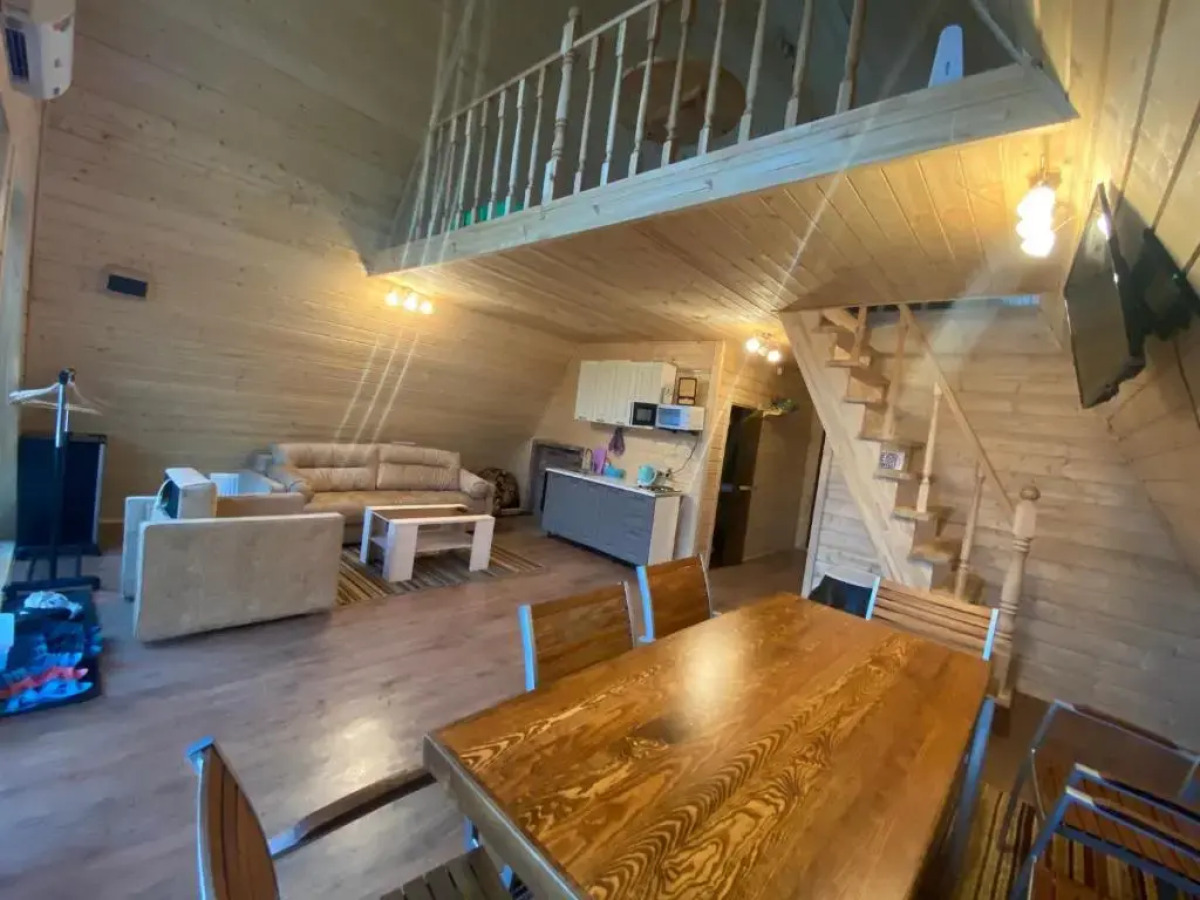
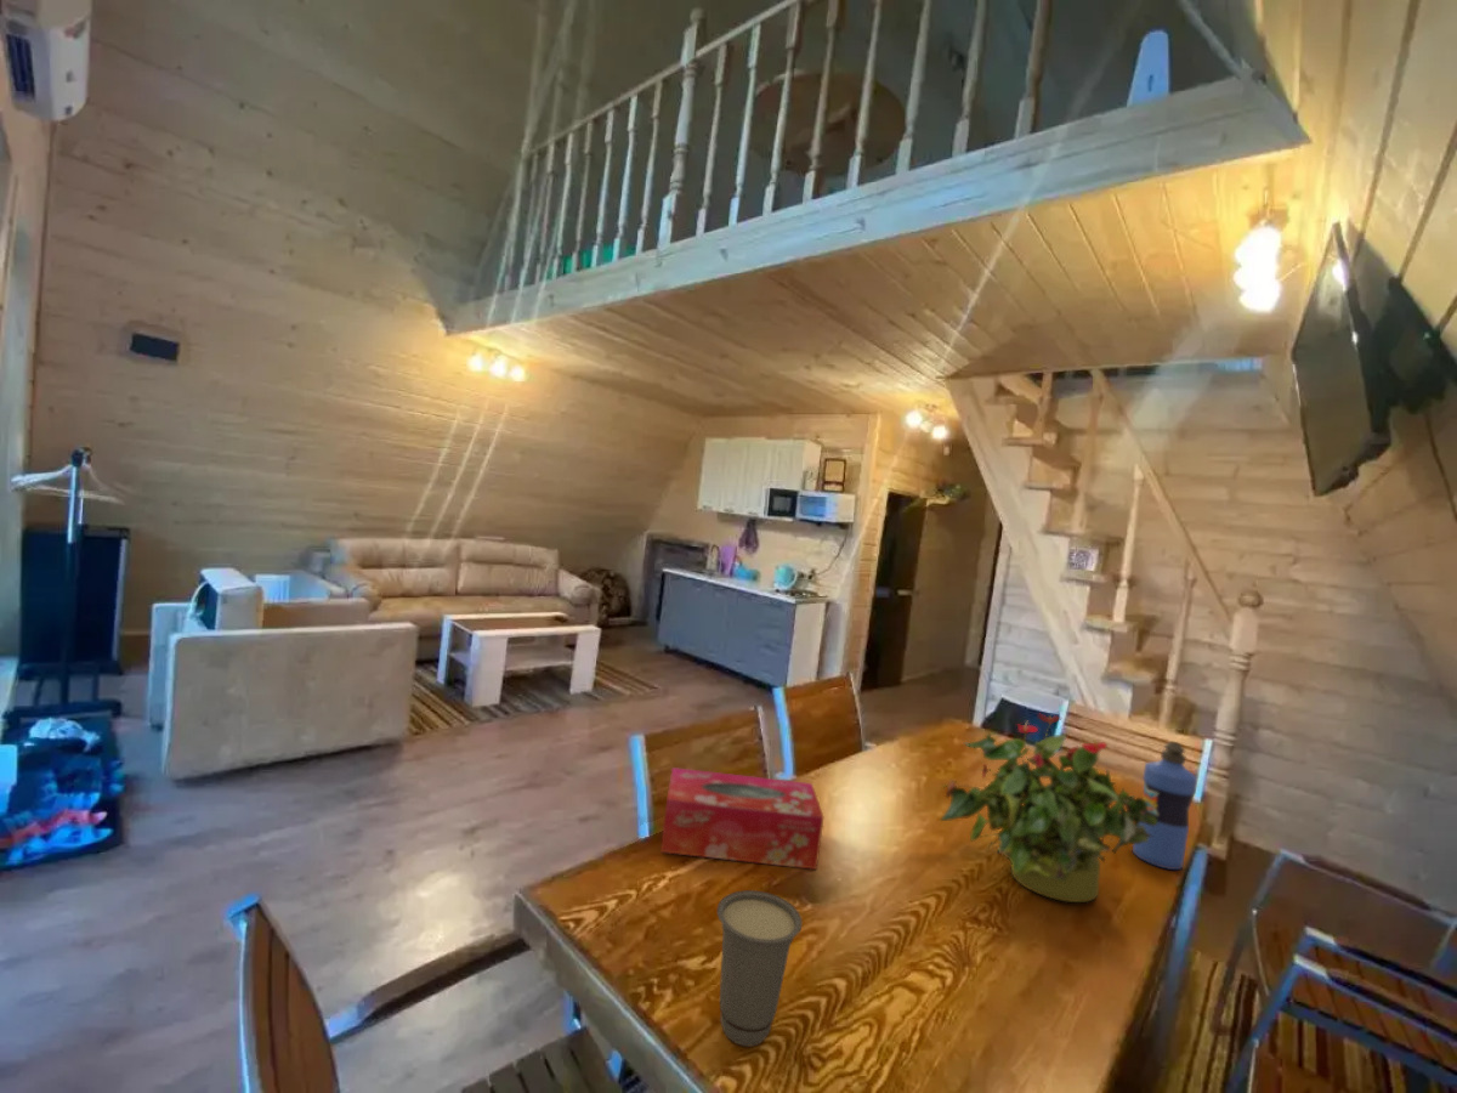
+ cup (752, 972)
+ water bottle (1166, 800)
+ tissue box (741, 815)
+ potted plant (1045, 804)
